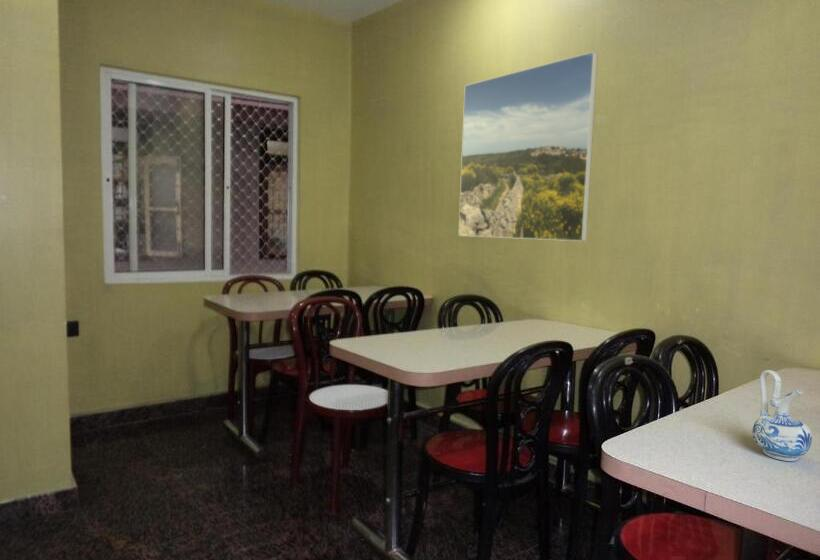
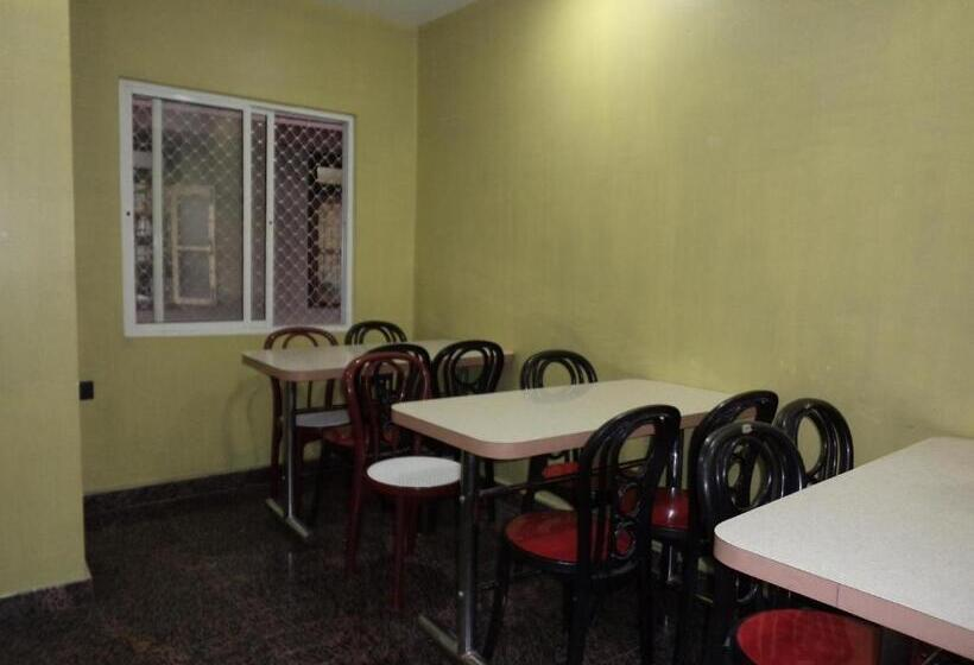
- ceramic pitcher (783, 414)
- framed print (519, 155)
